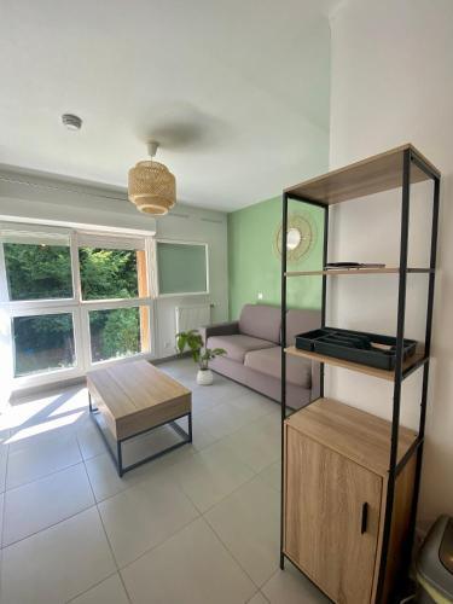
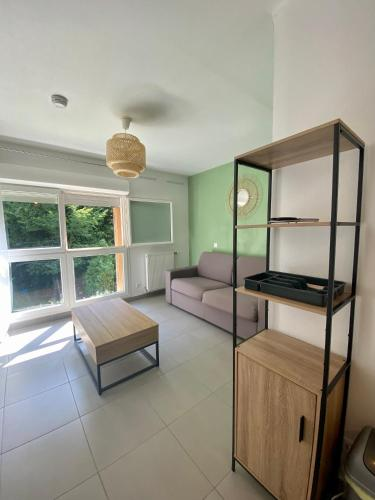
- house plant (197, 358)
